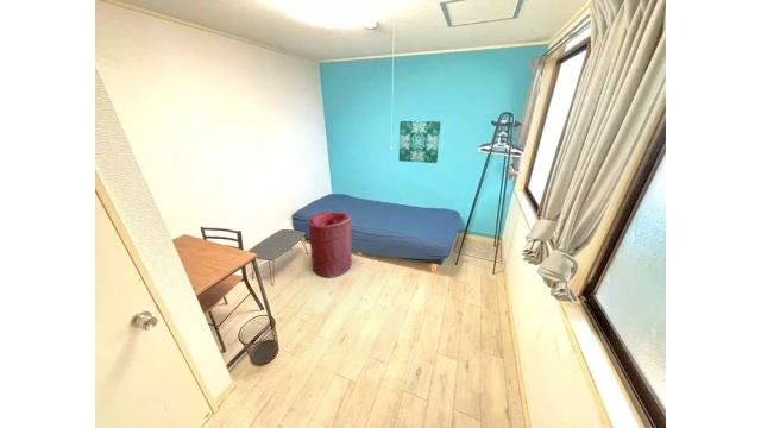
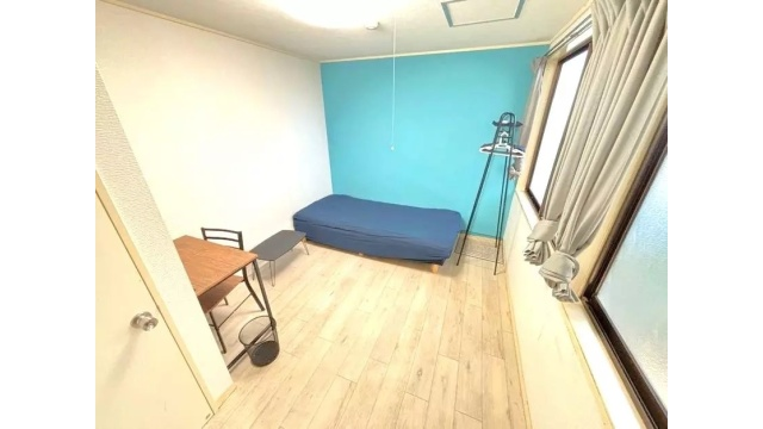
- laundry hamper (331, 241)
- wall art (419, 141)
